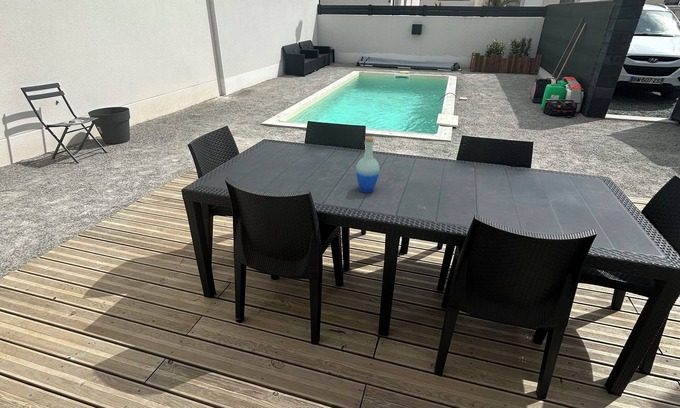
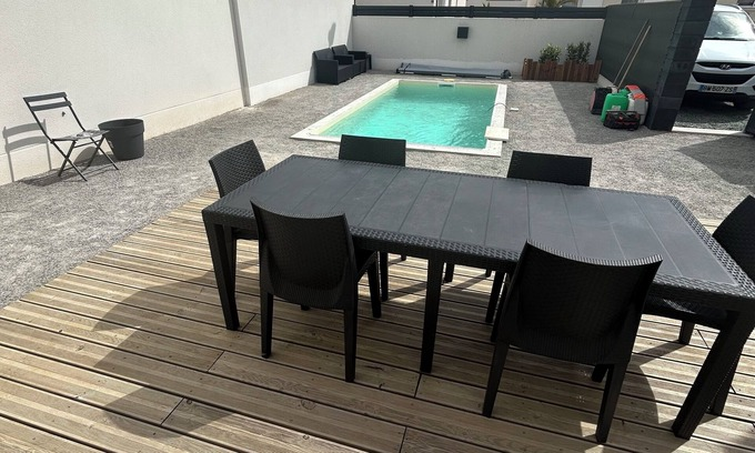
- bottle (368, 164)
